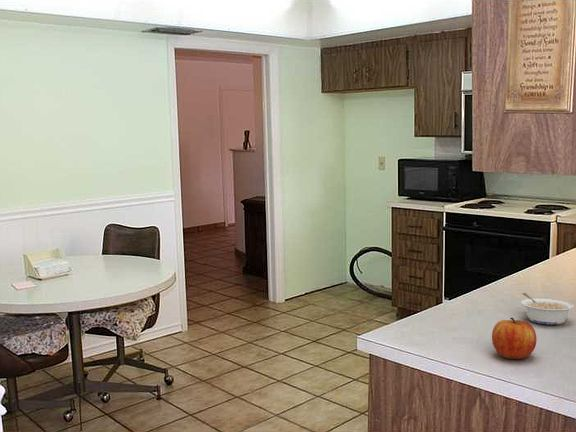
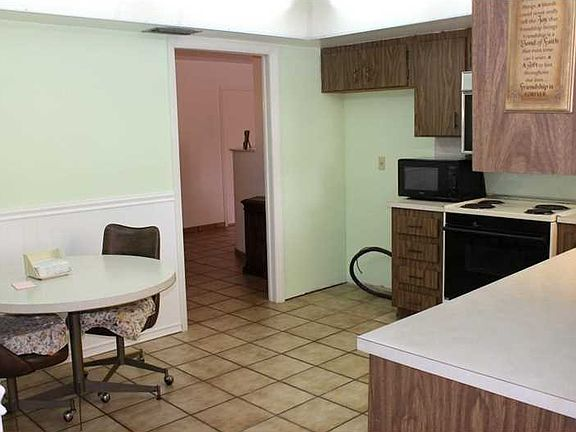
- legume (544, 310)
- apple (513, 336)
